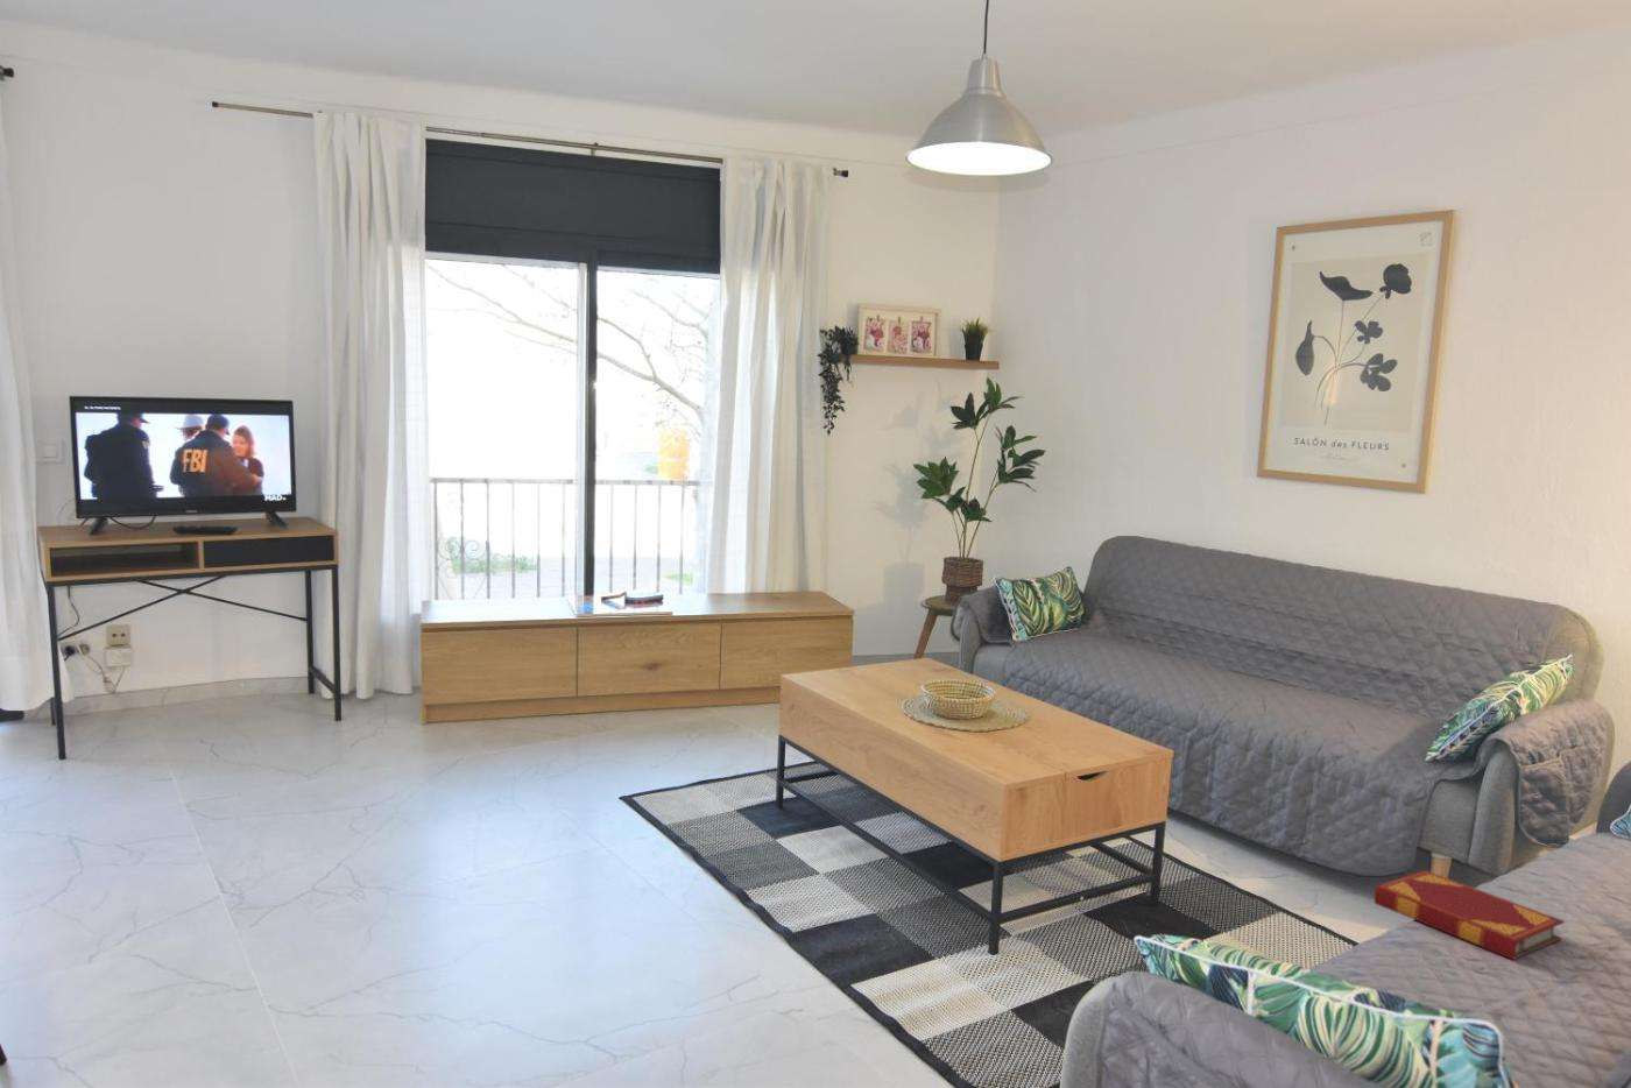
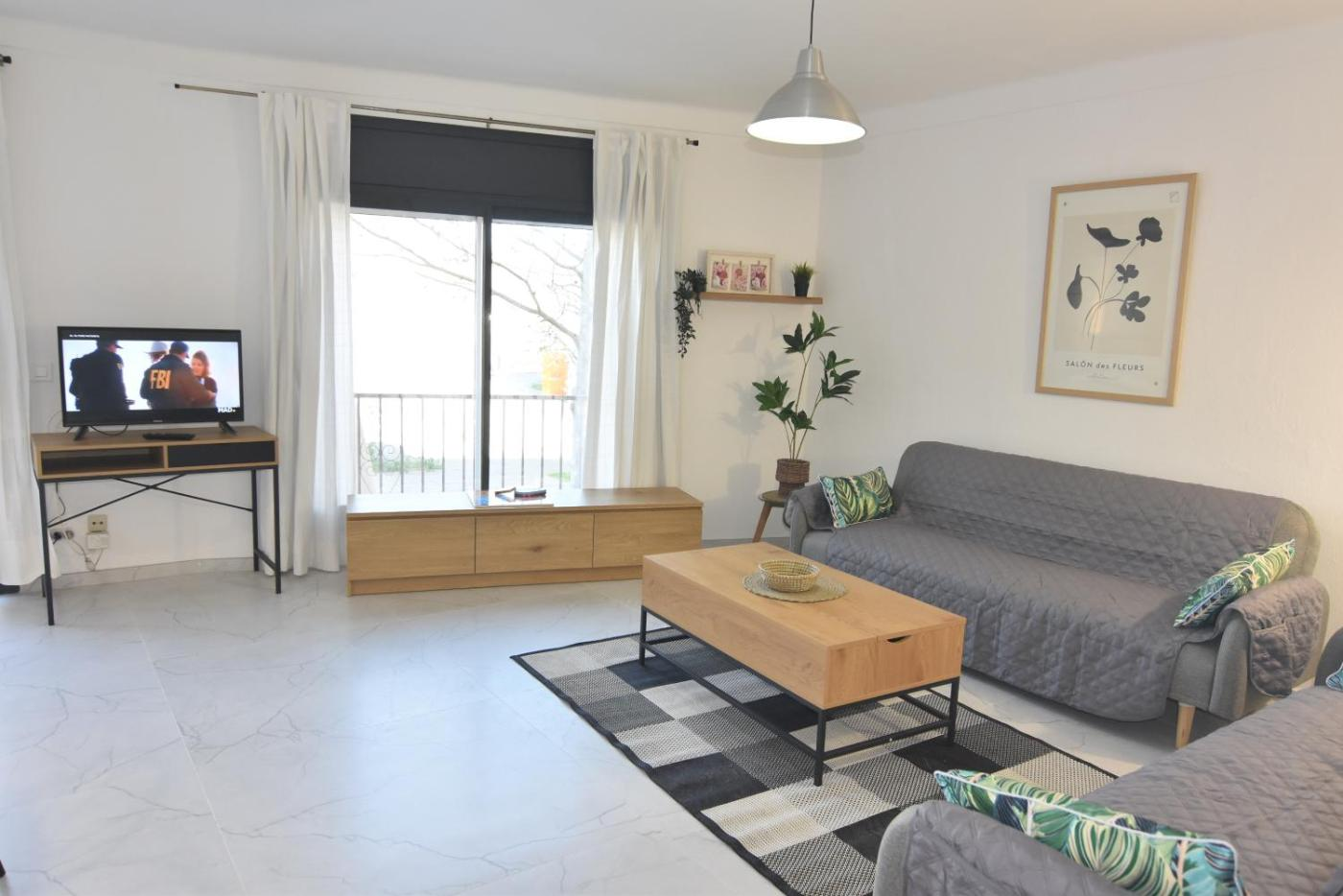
- hardback book (1466, 911)
